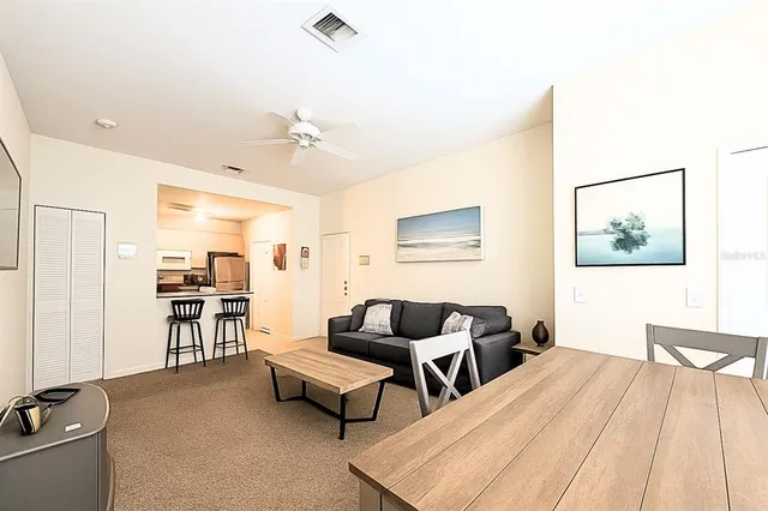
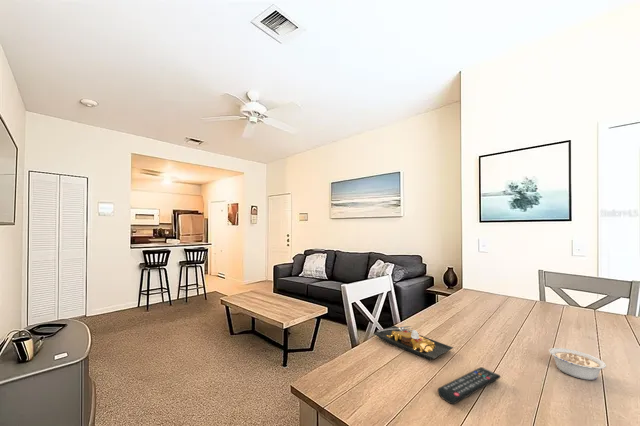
+ legume (578, 363)
+ remote control (470, 384)
+ plate (412, 335)
